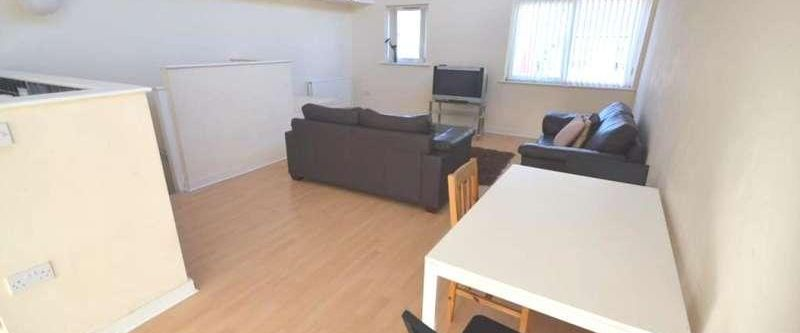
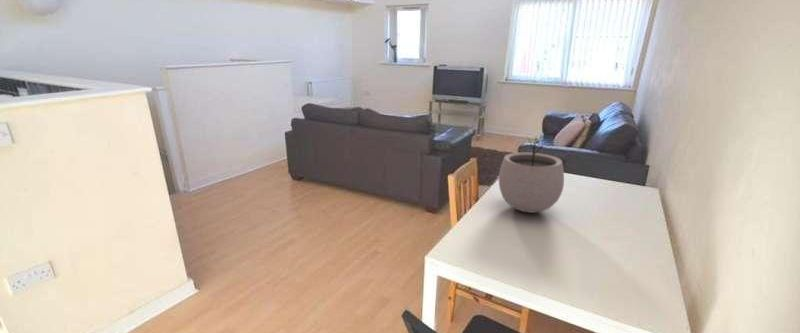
+ plant pot (531, 173)
